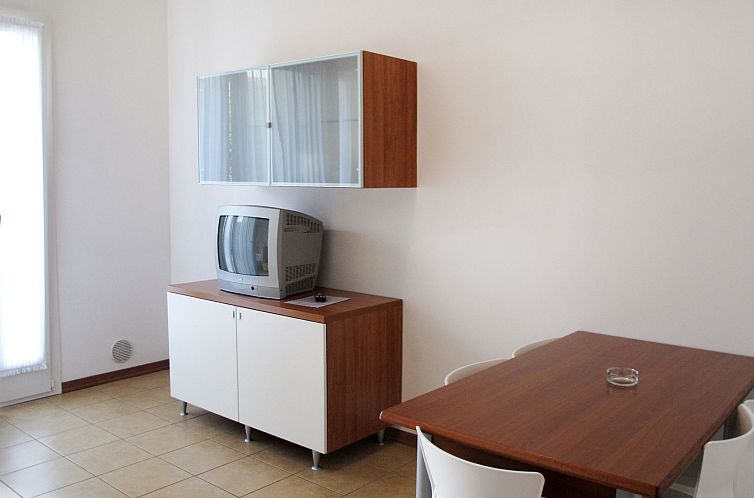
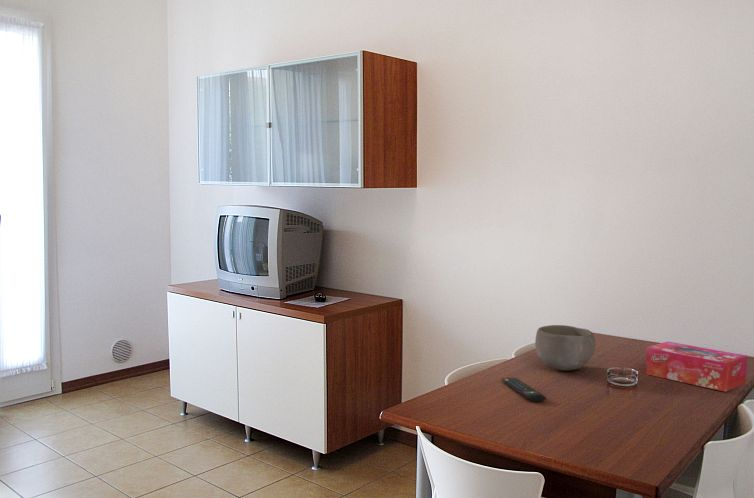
+ bowl (565, 349)
+ tissue box (695, 365)
+ remote control (522, 389)
